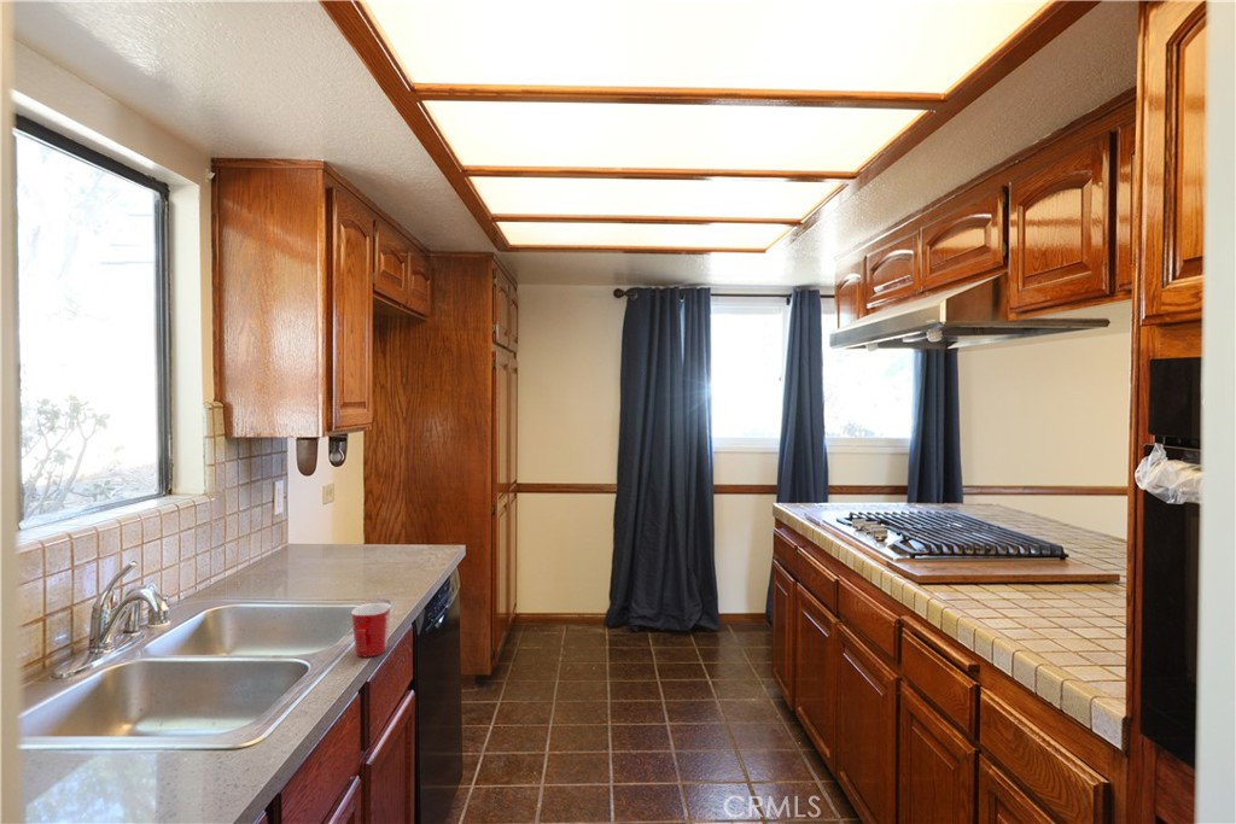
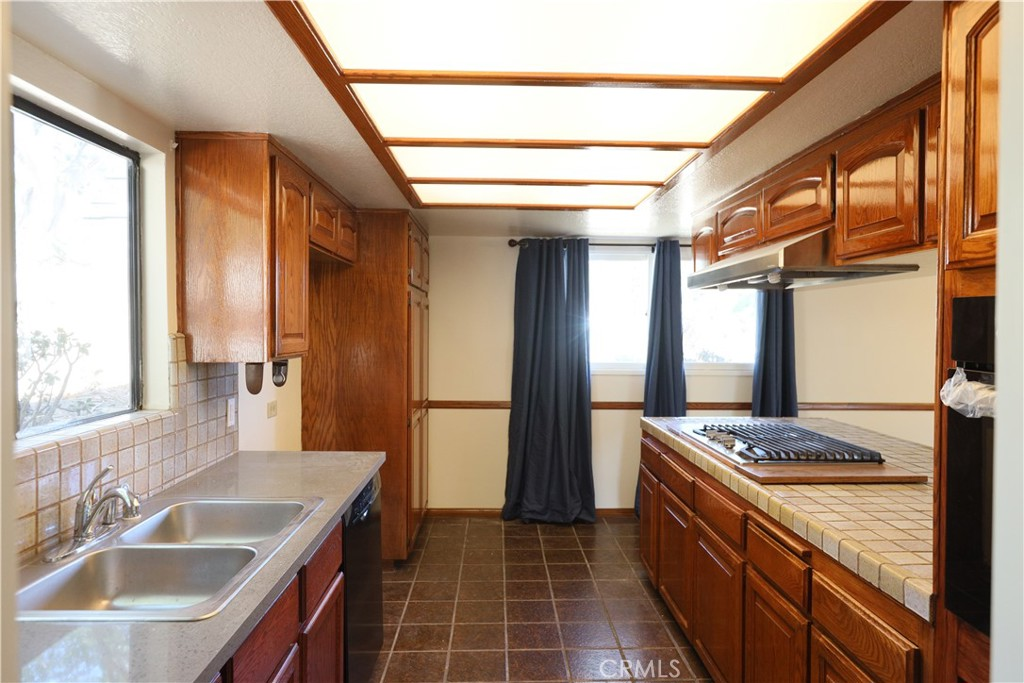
- mug (368, 632)
